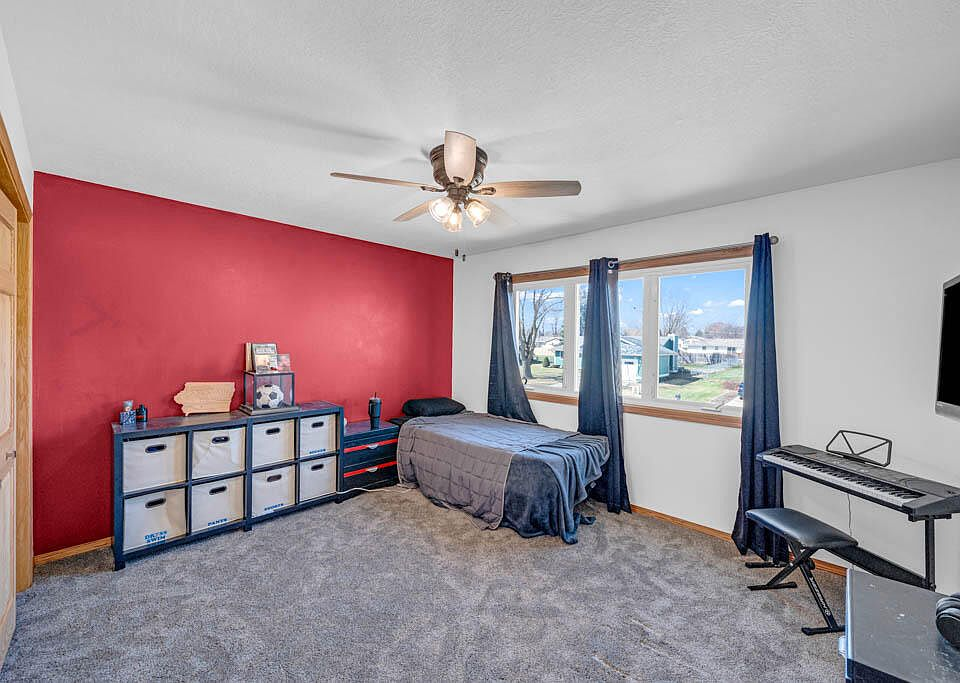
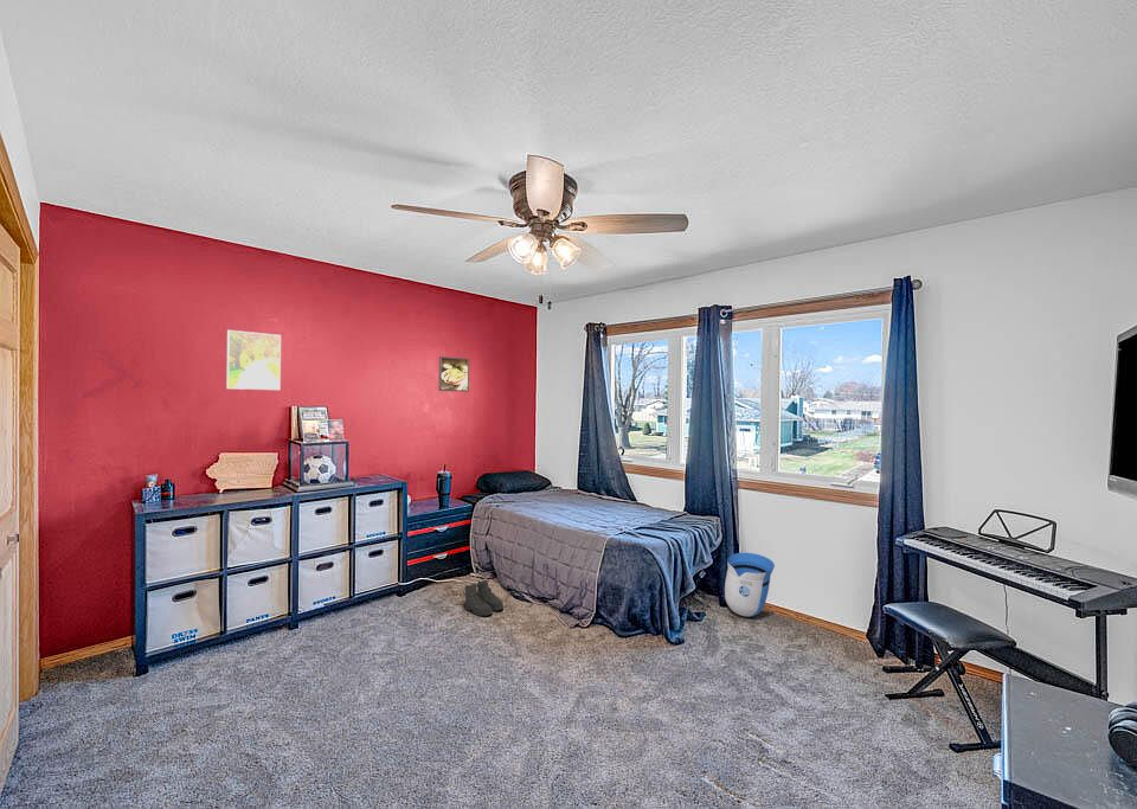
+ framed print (253, 360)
+ sun visor (749, 586)
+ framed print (454, 374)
+ boots (483, 596)
